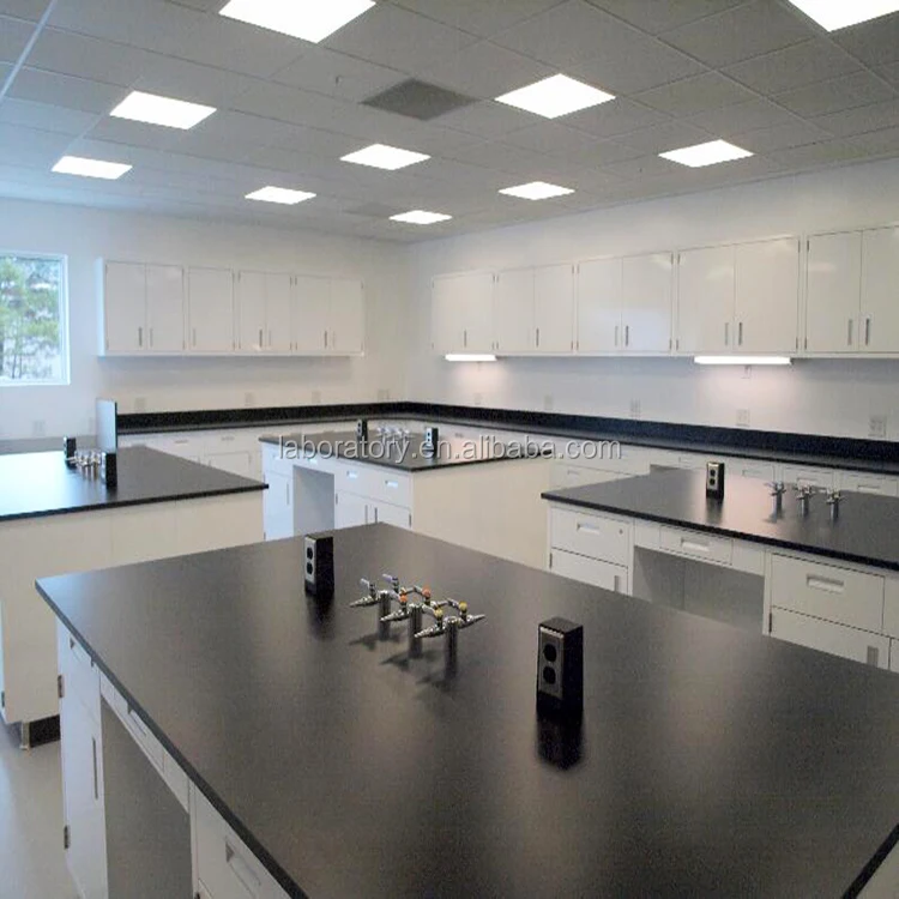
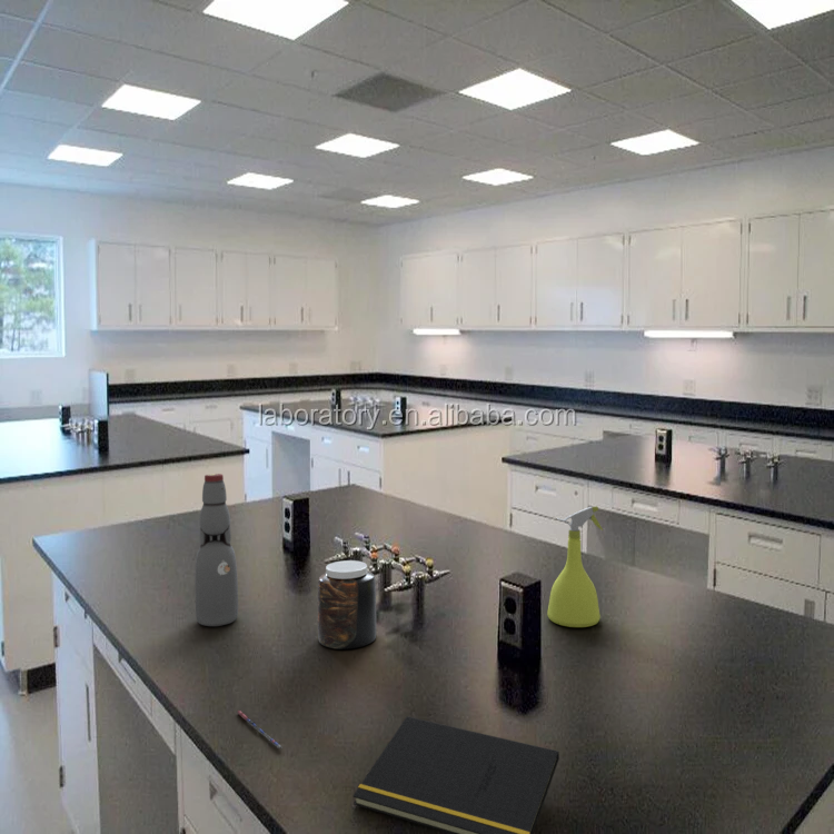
+ pen (258, 728)
+ notepad (458, 776)
+ bottle (215, 547)
+ spray bottle (575, 563)
+ jar (347, 602)
